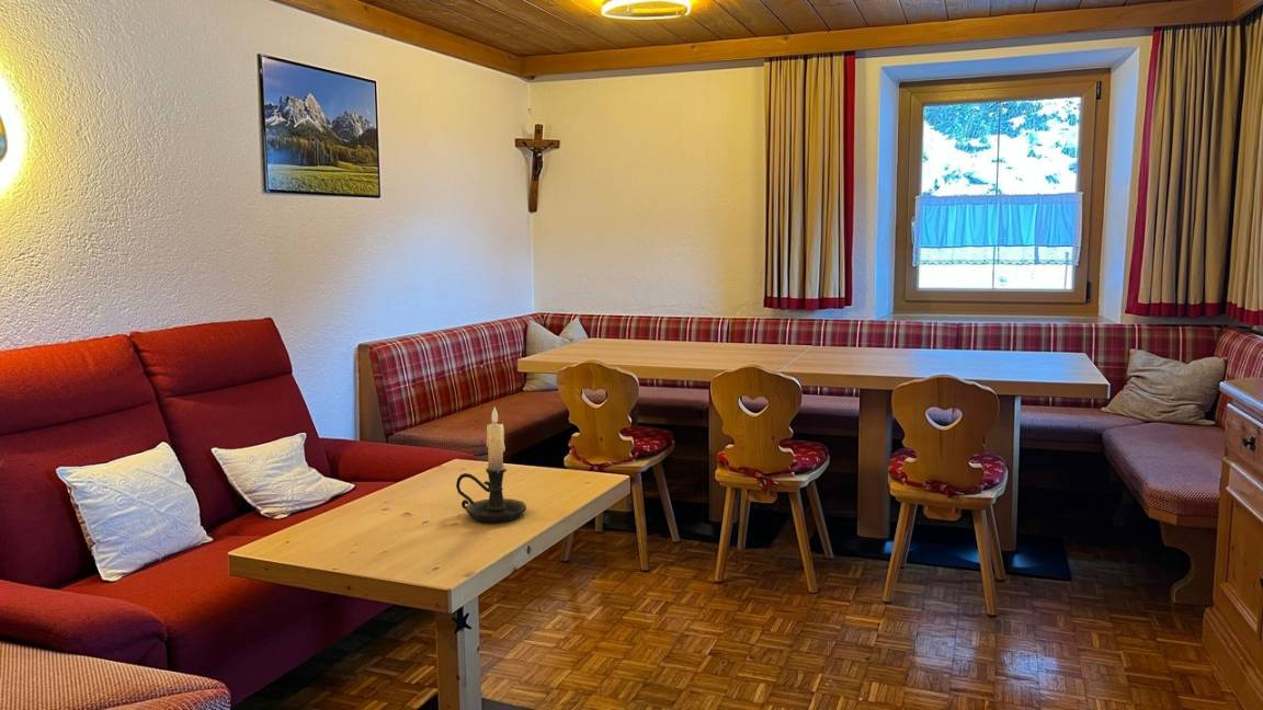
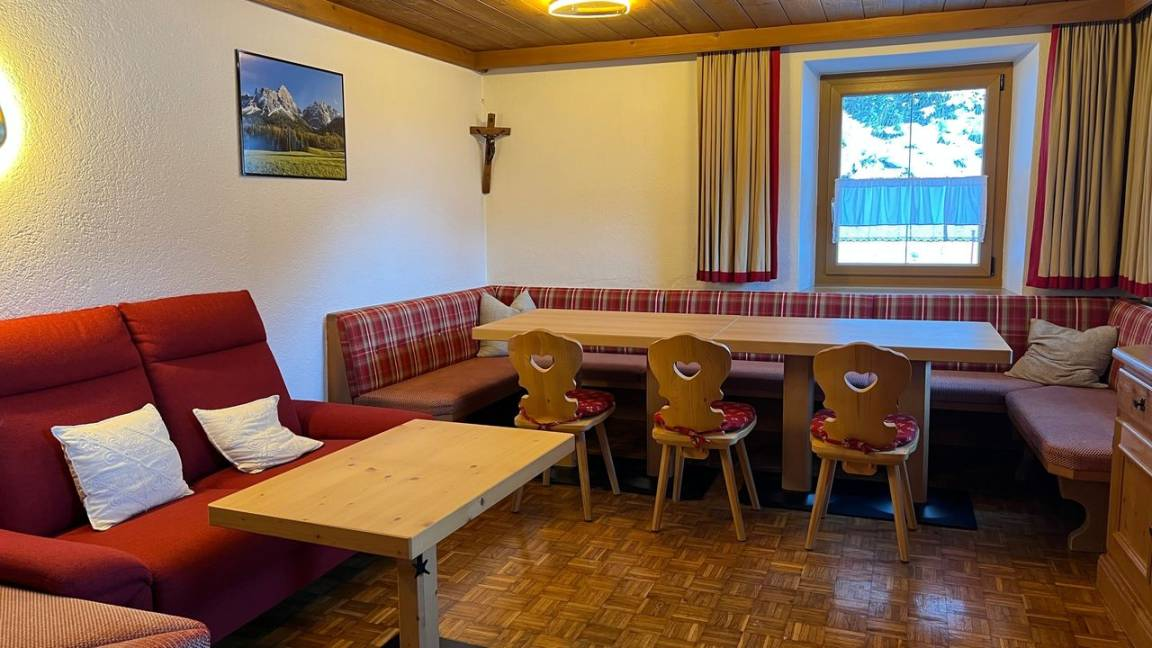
- candle holder (488, 460)
